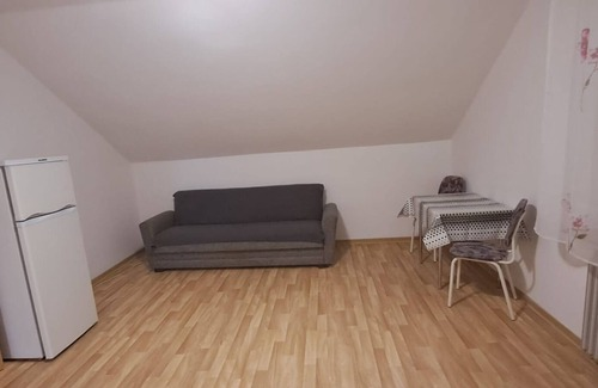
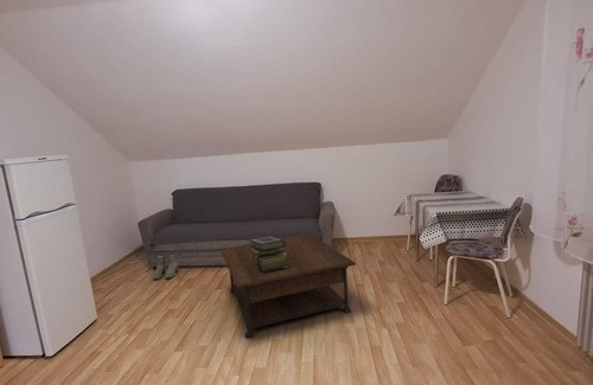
+ stack of books (267, 251)
+ boots (165, 265)
+ coffee table (282, 277)
